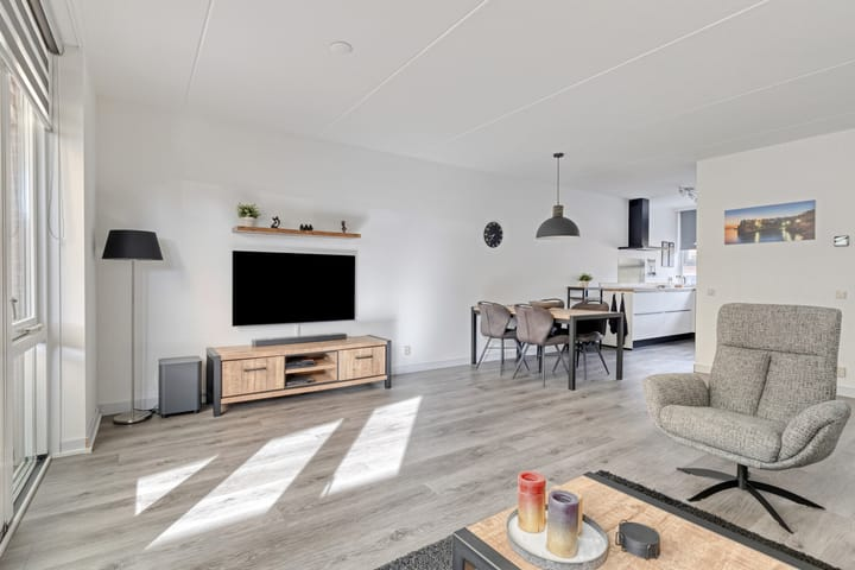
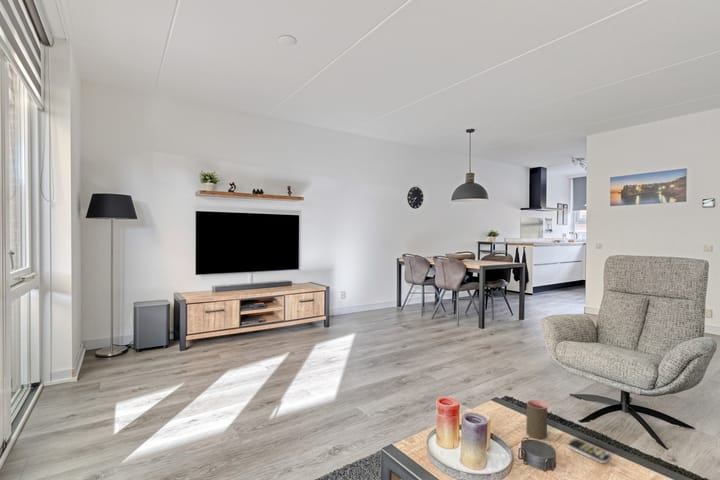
+ remote control (588, 450)
+ cup (536, 419)
